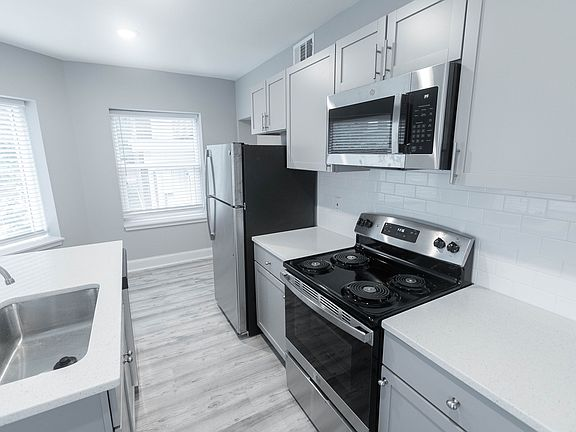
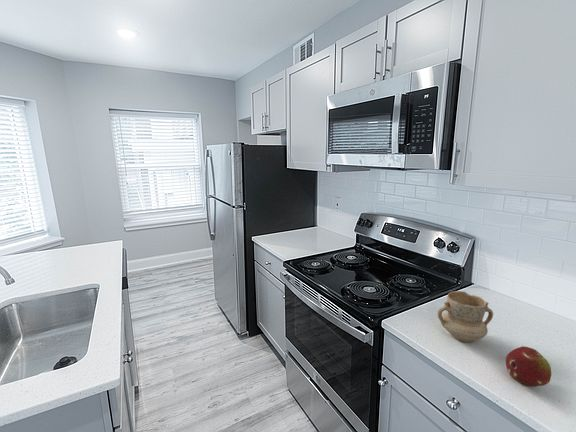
+ fruit (530, 366)
+ mug (464, 317)
